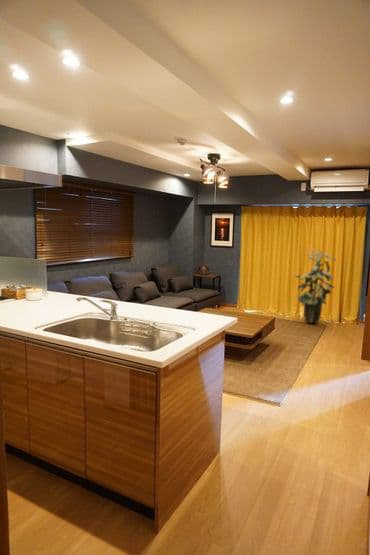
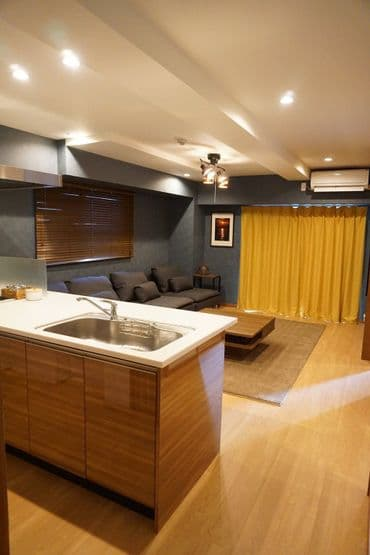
- indoor plant (313, 286)
